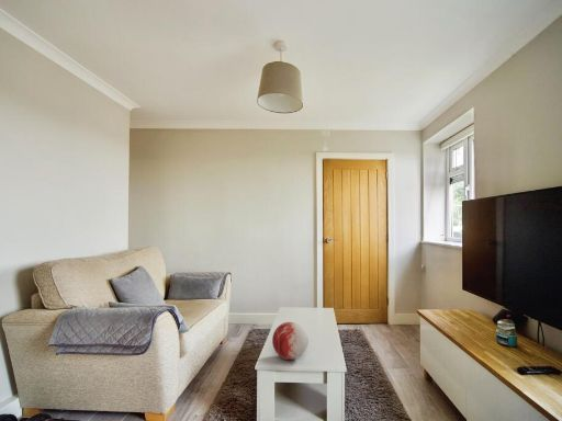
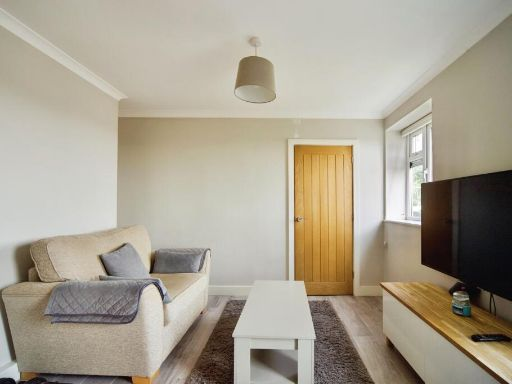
- decorative orb (290, 340)
